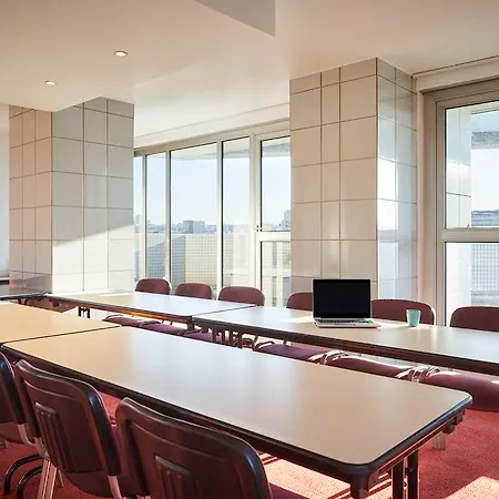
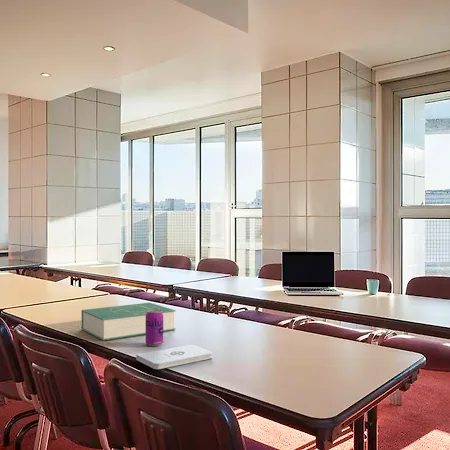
+ notepad (175, 356)
+ beverage can (154, 327)
+ book (128, 319)
